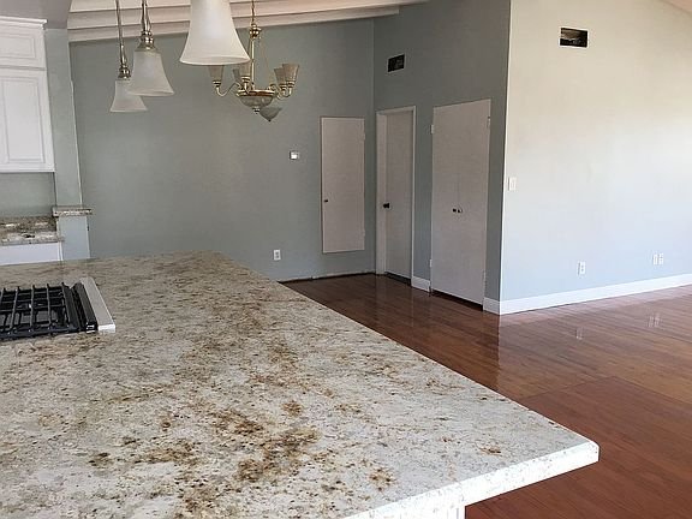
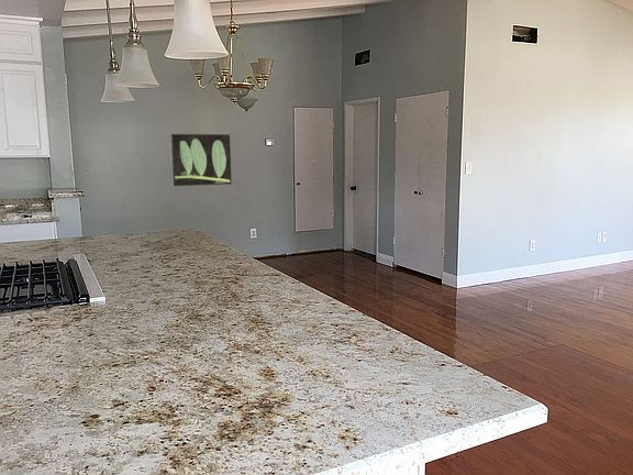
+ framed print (202, 159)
